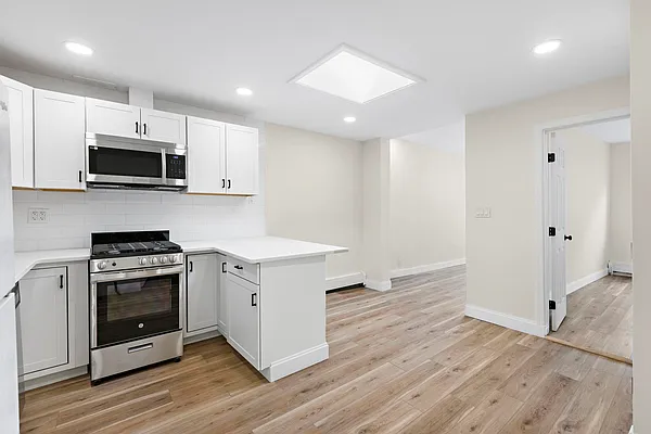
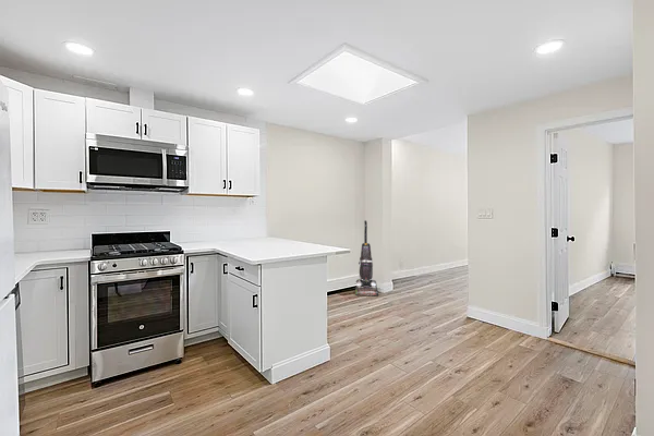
+ vacuum cleaner (365, 256)
